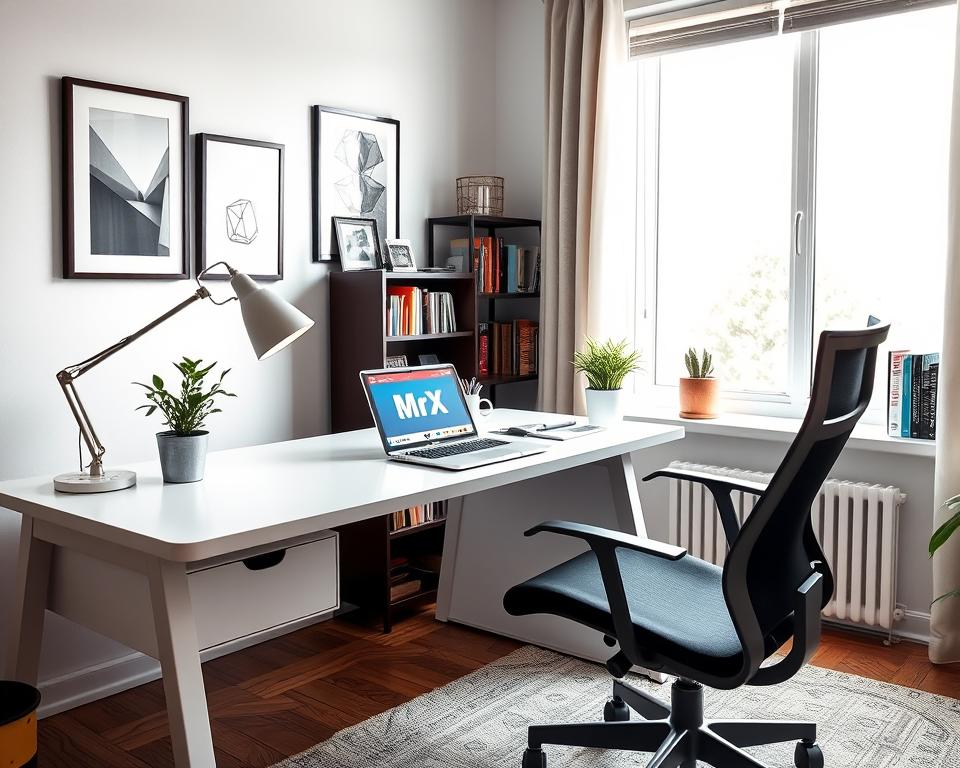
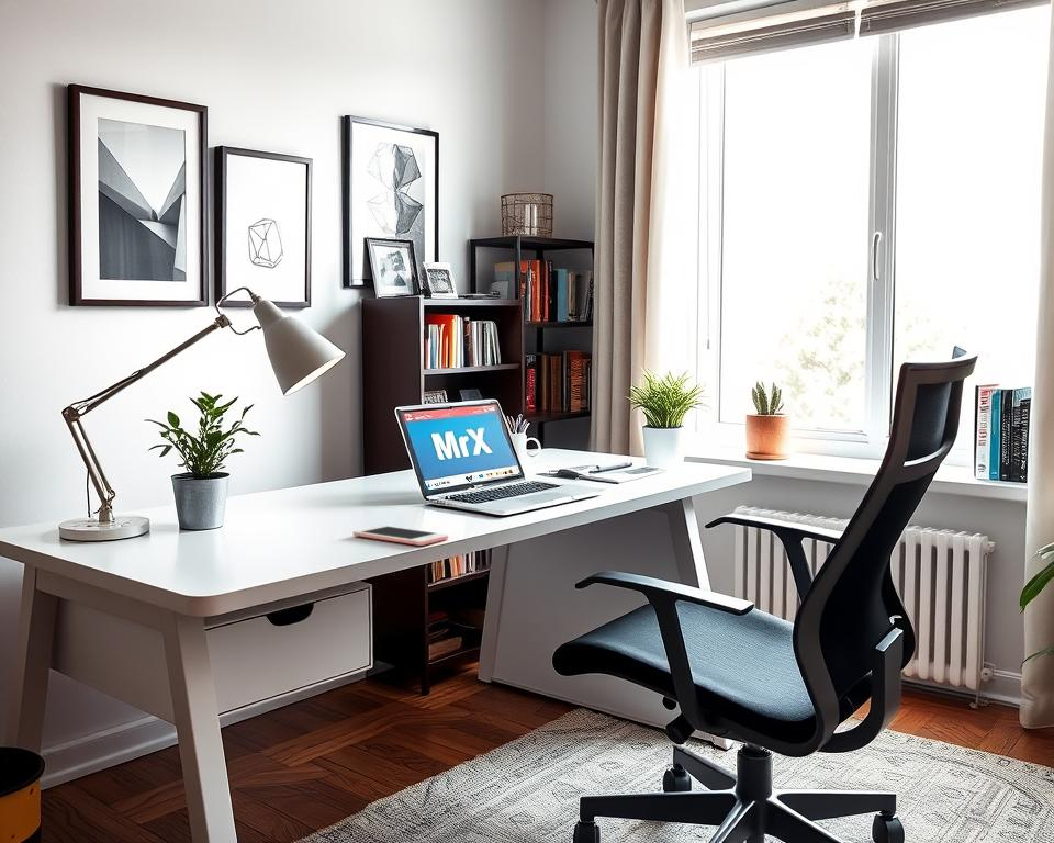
+ cell phone (400, 535)
